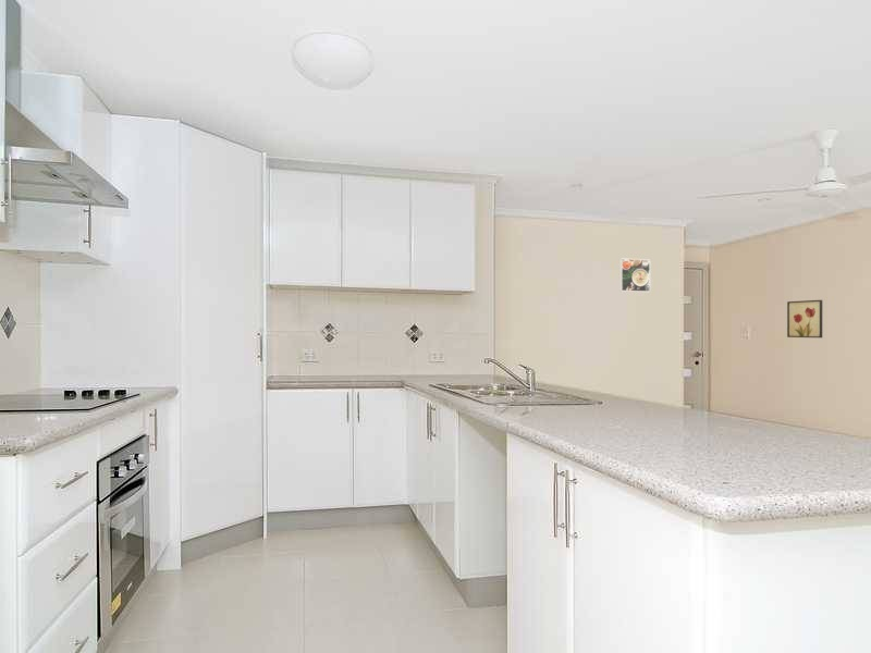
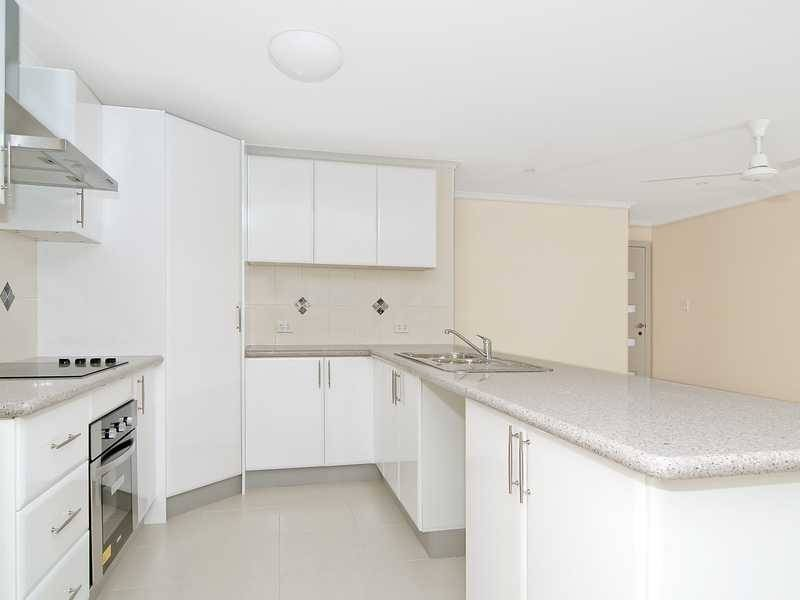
- wall art (805, 319)
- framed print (635, 275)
